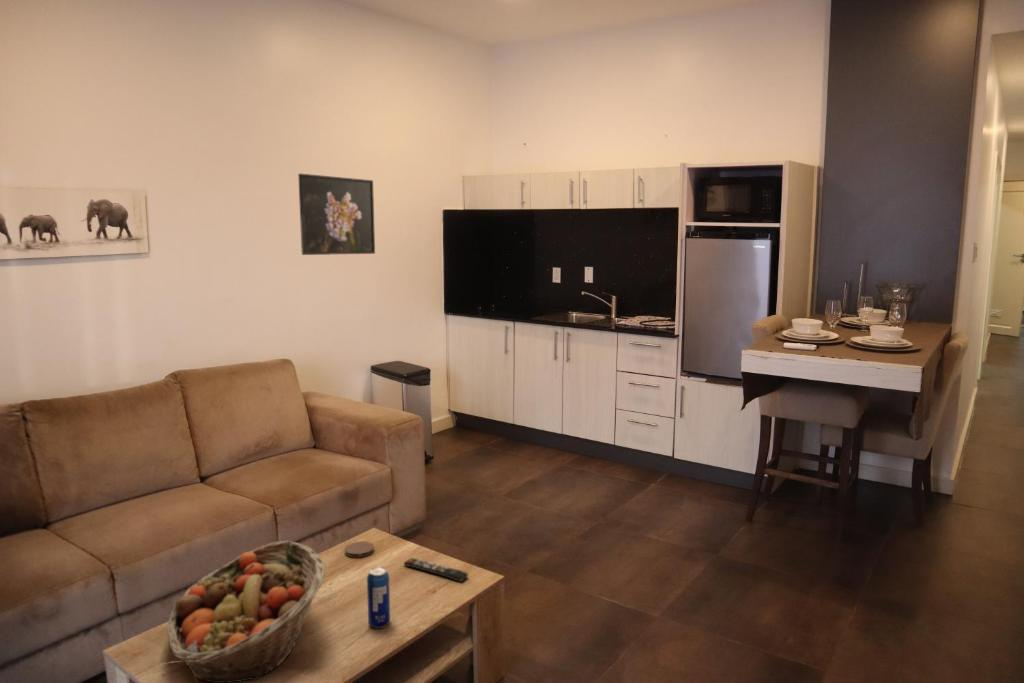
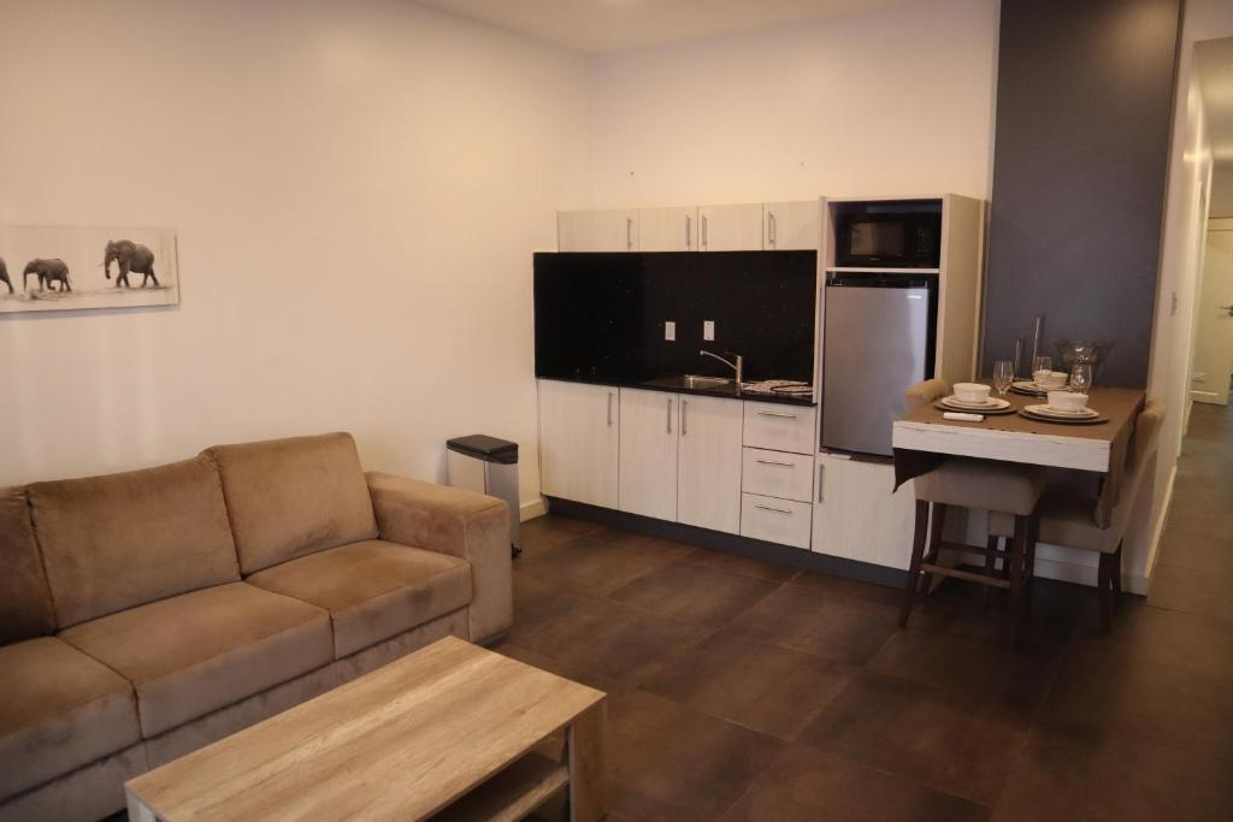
- fruit basket (248, 607)
- remote control (435, 569)
- beverage can (378, 597)
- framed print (338, 216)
- coaster (359, 549)
